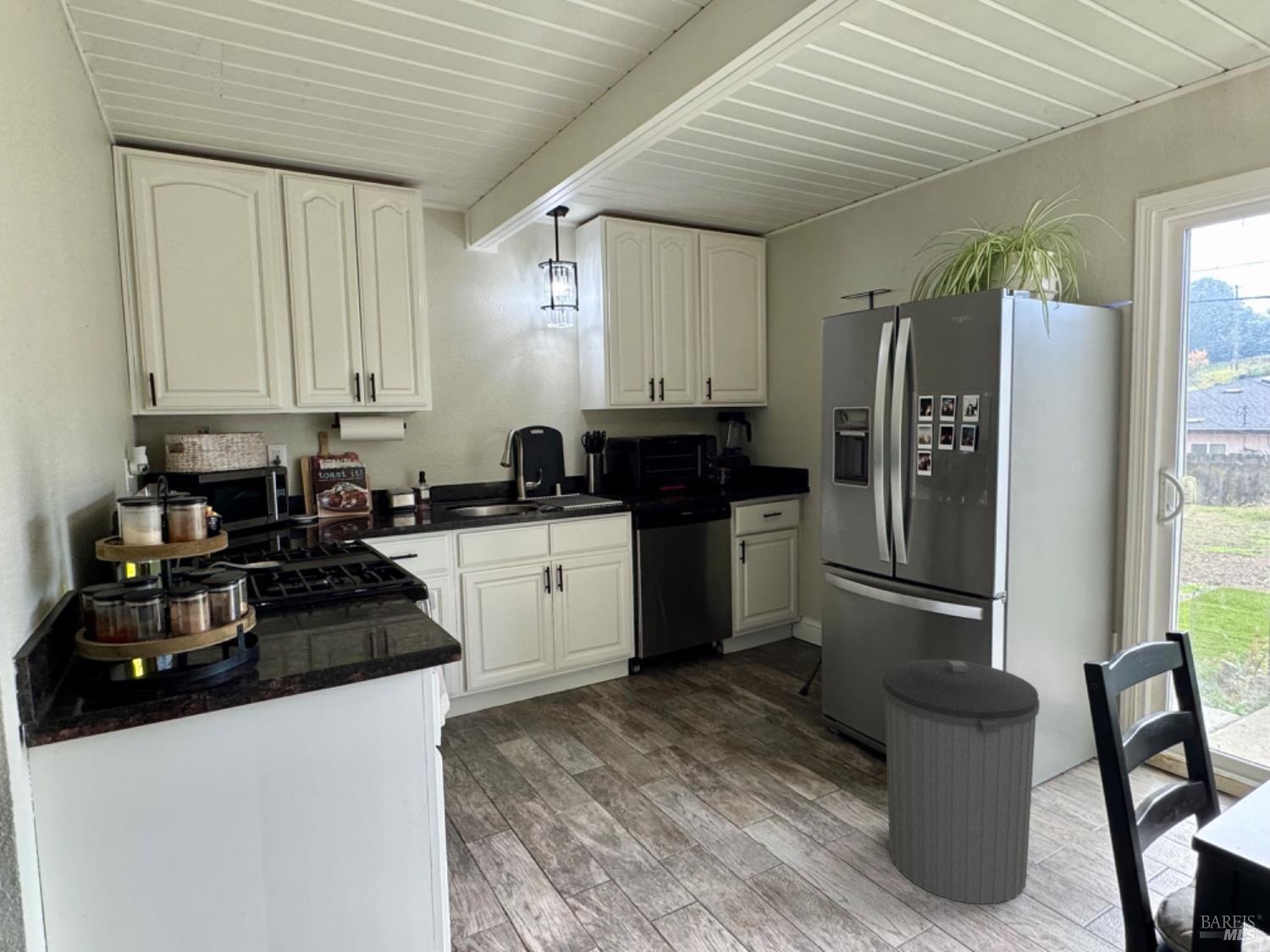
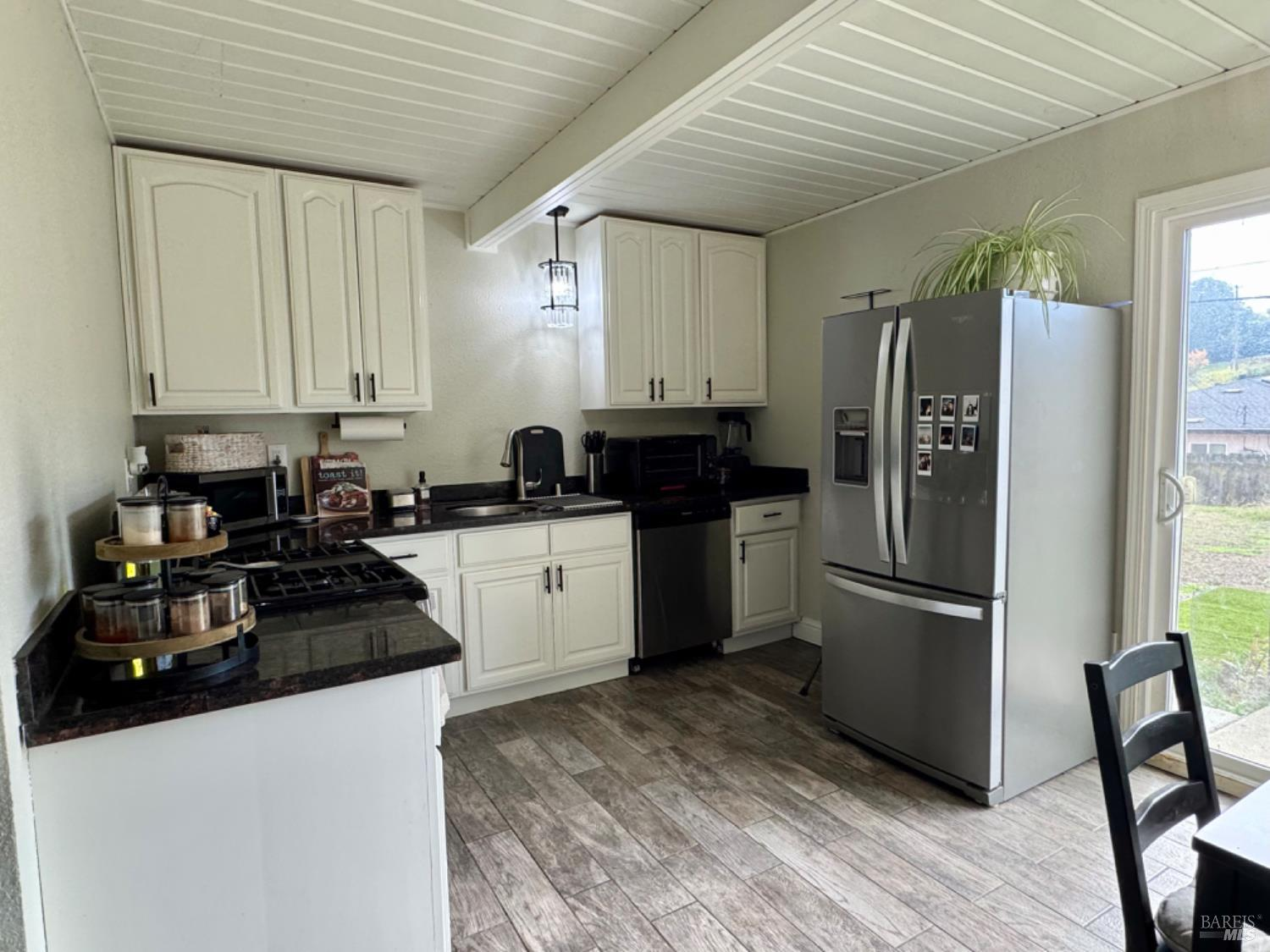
- trash can (956, 763)
